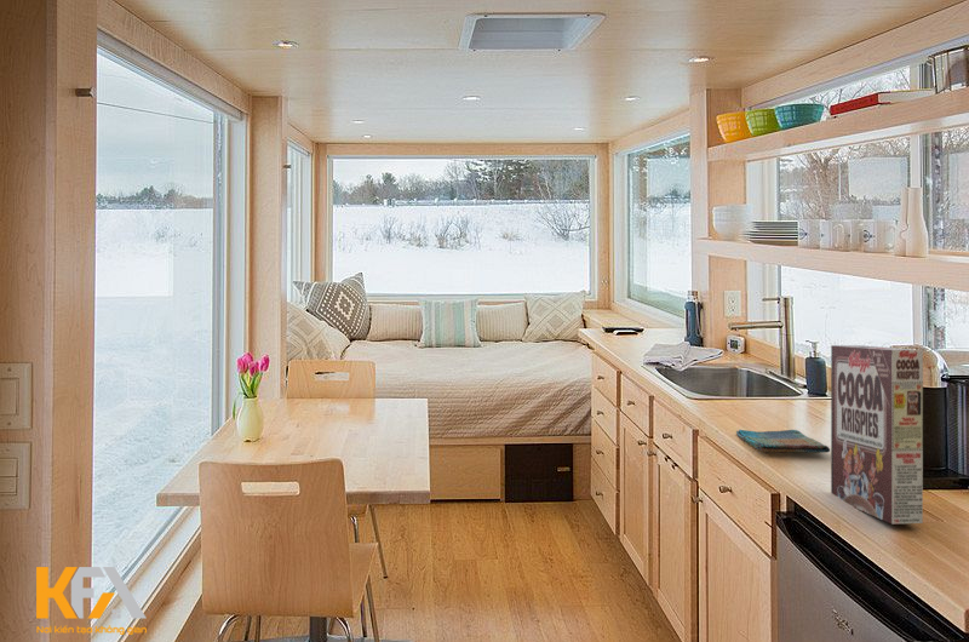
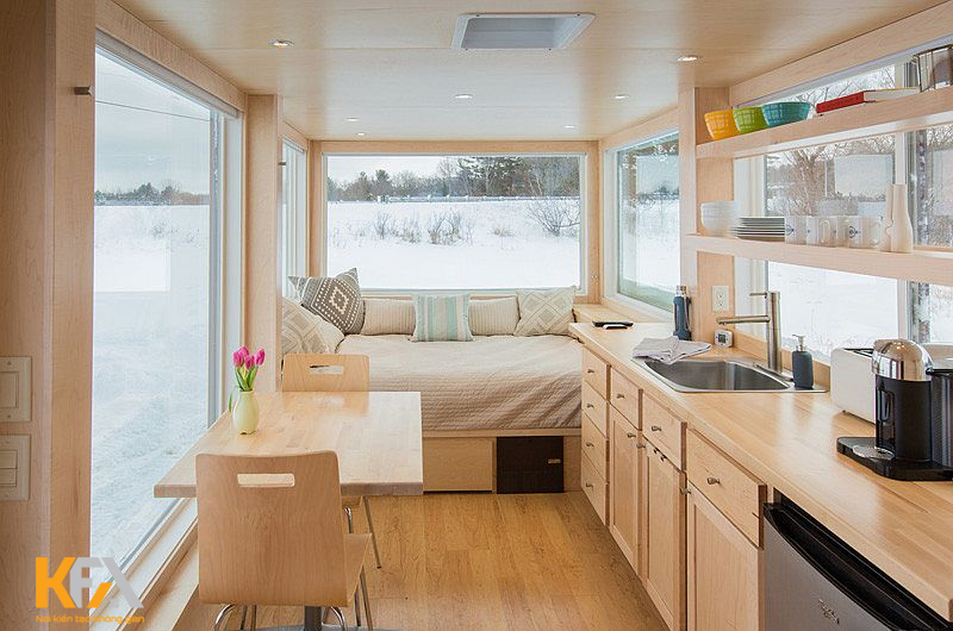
- dish towel (780, 440)
- cereal box (873, 428)
